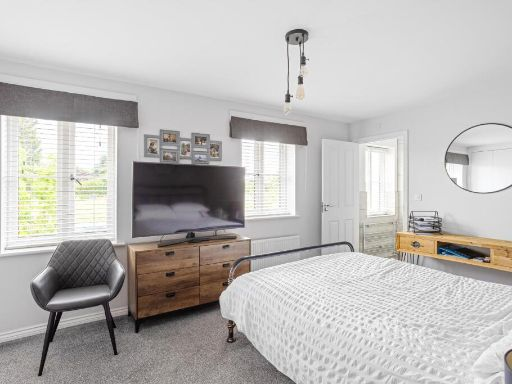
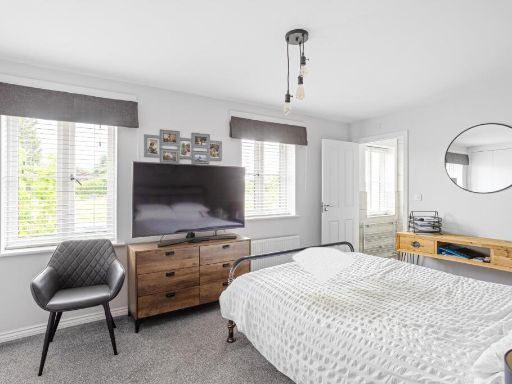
+ cushion (322, 265)
